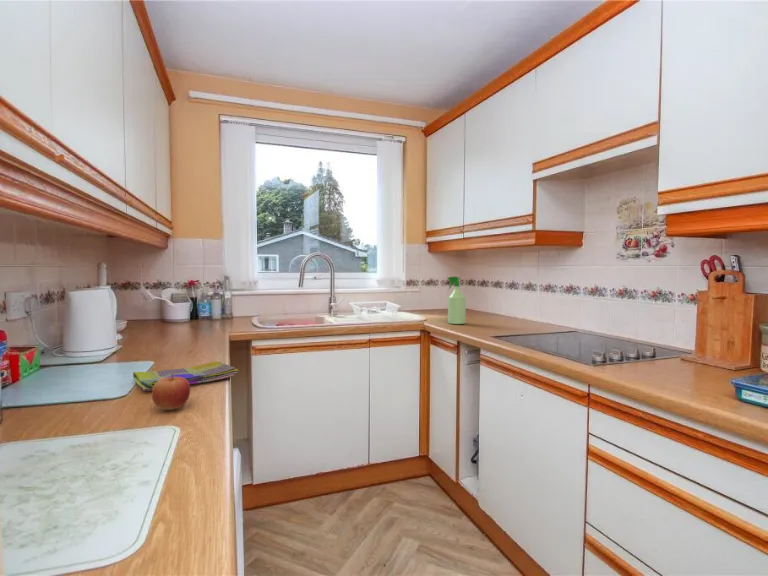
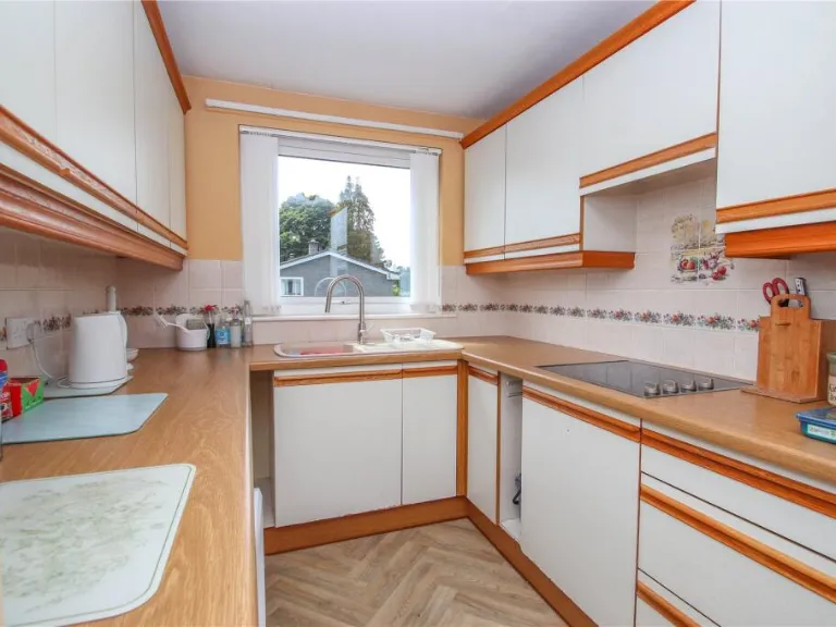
- apple (171, 391)
- spray bottle (456, 299)
- dish towel (186, 373)
